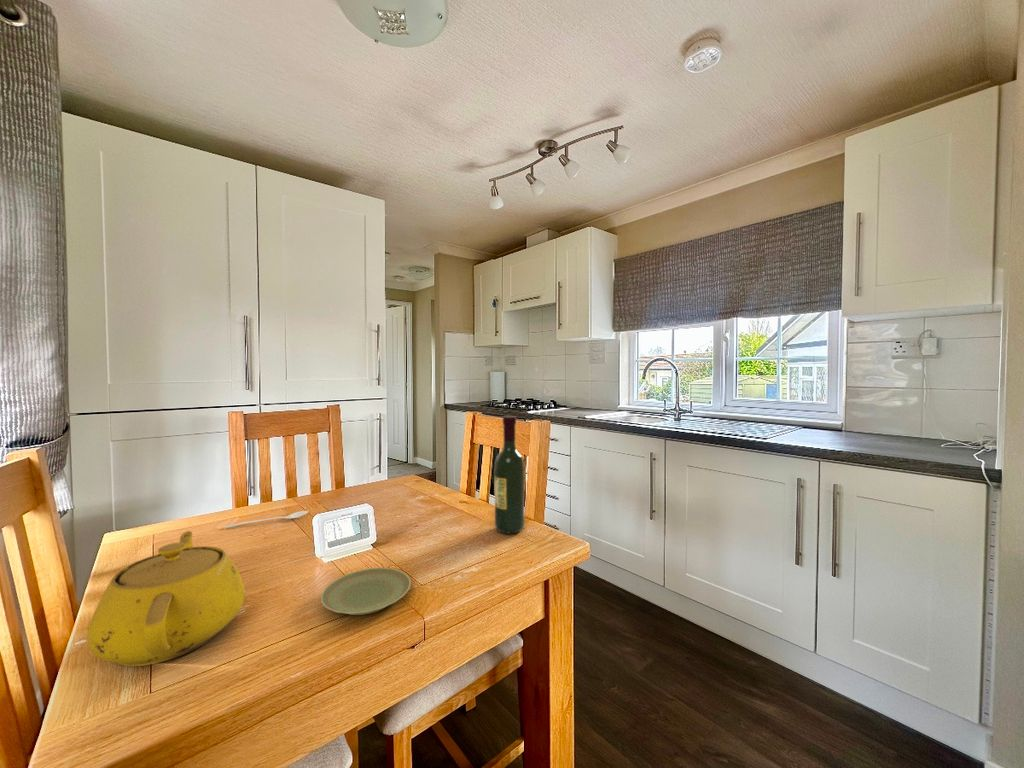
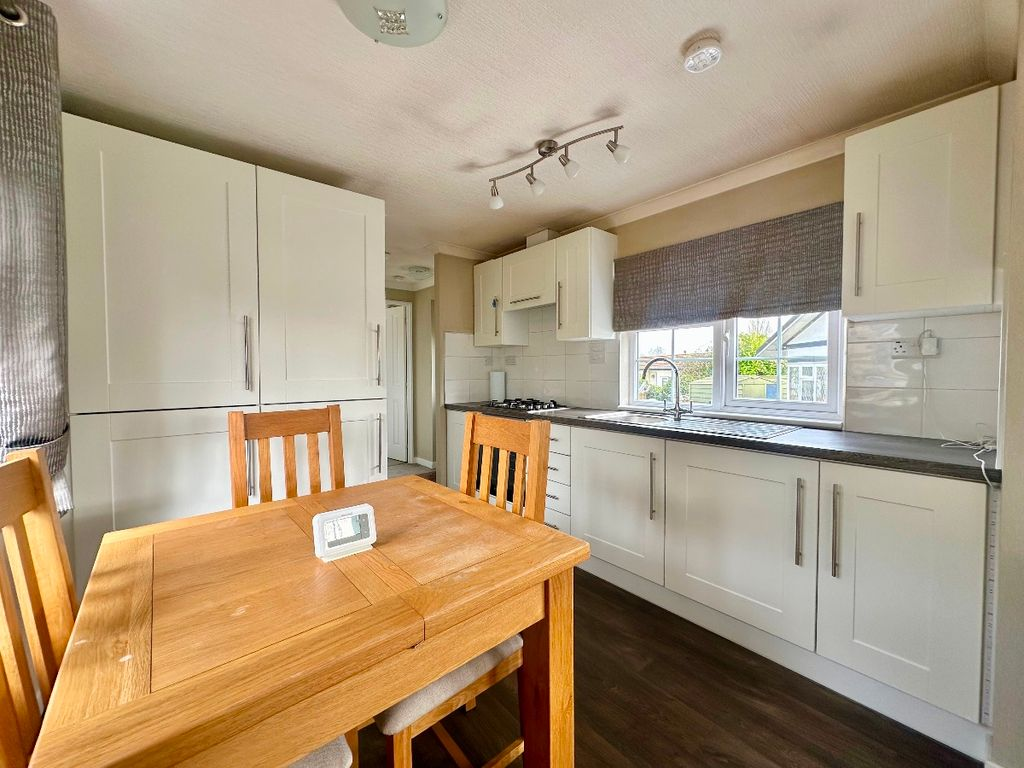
- stirrer (268, 519)
- wine bottle (509, 473)
- plate (367, 593)
- teapot (174, 588)
